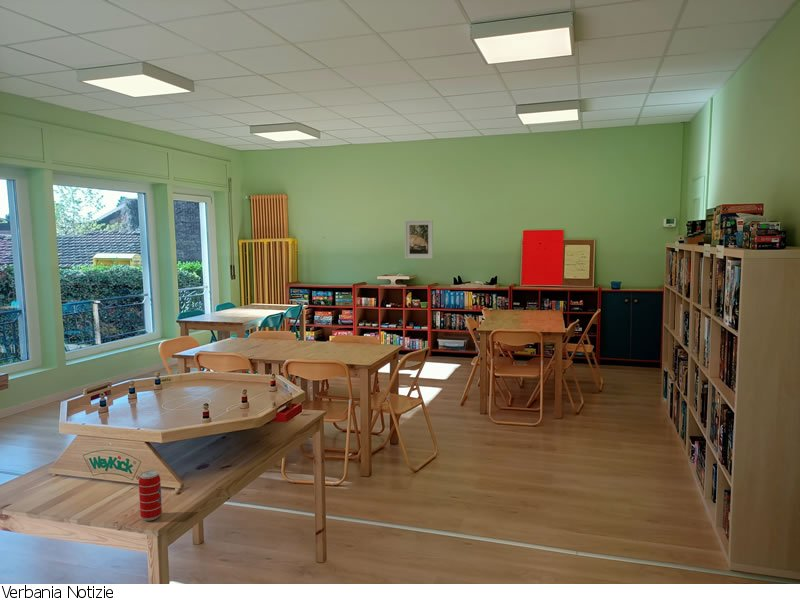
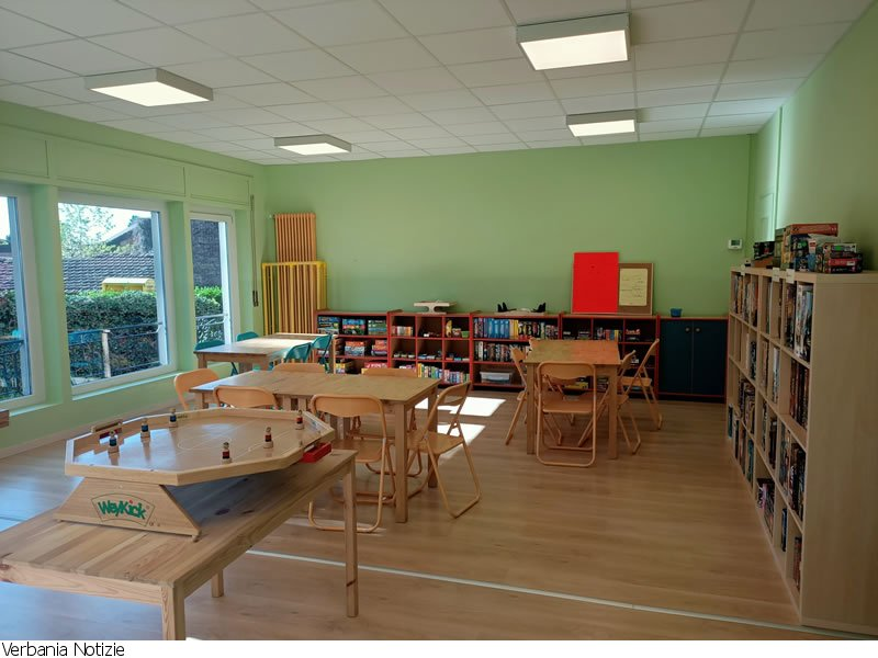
- beverage can (150, 495)
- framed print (418, 239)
